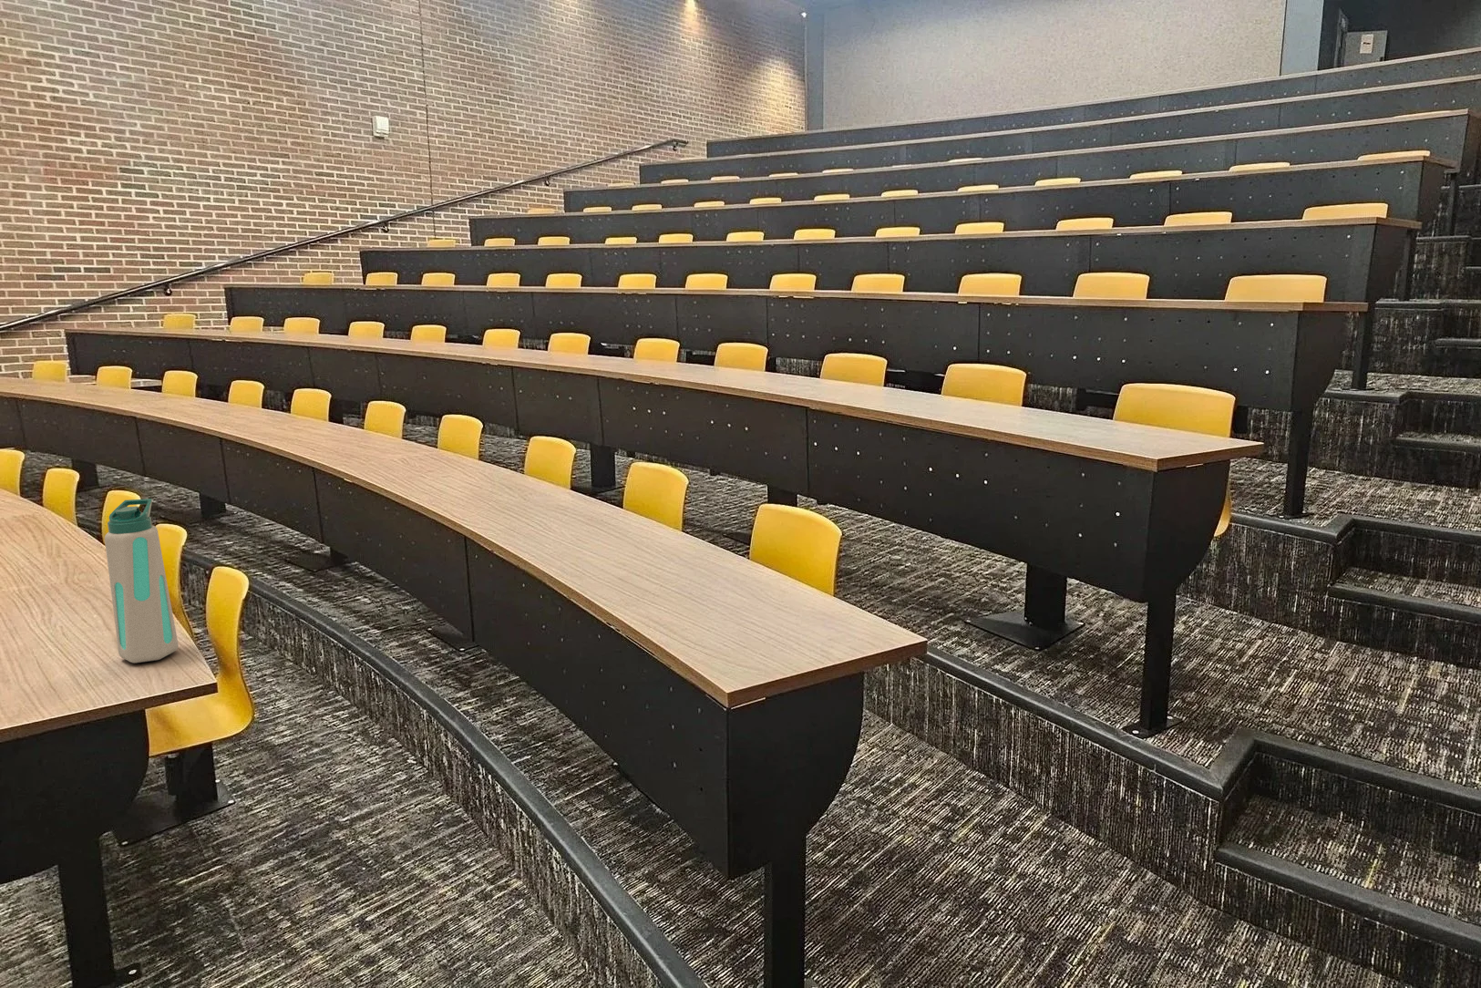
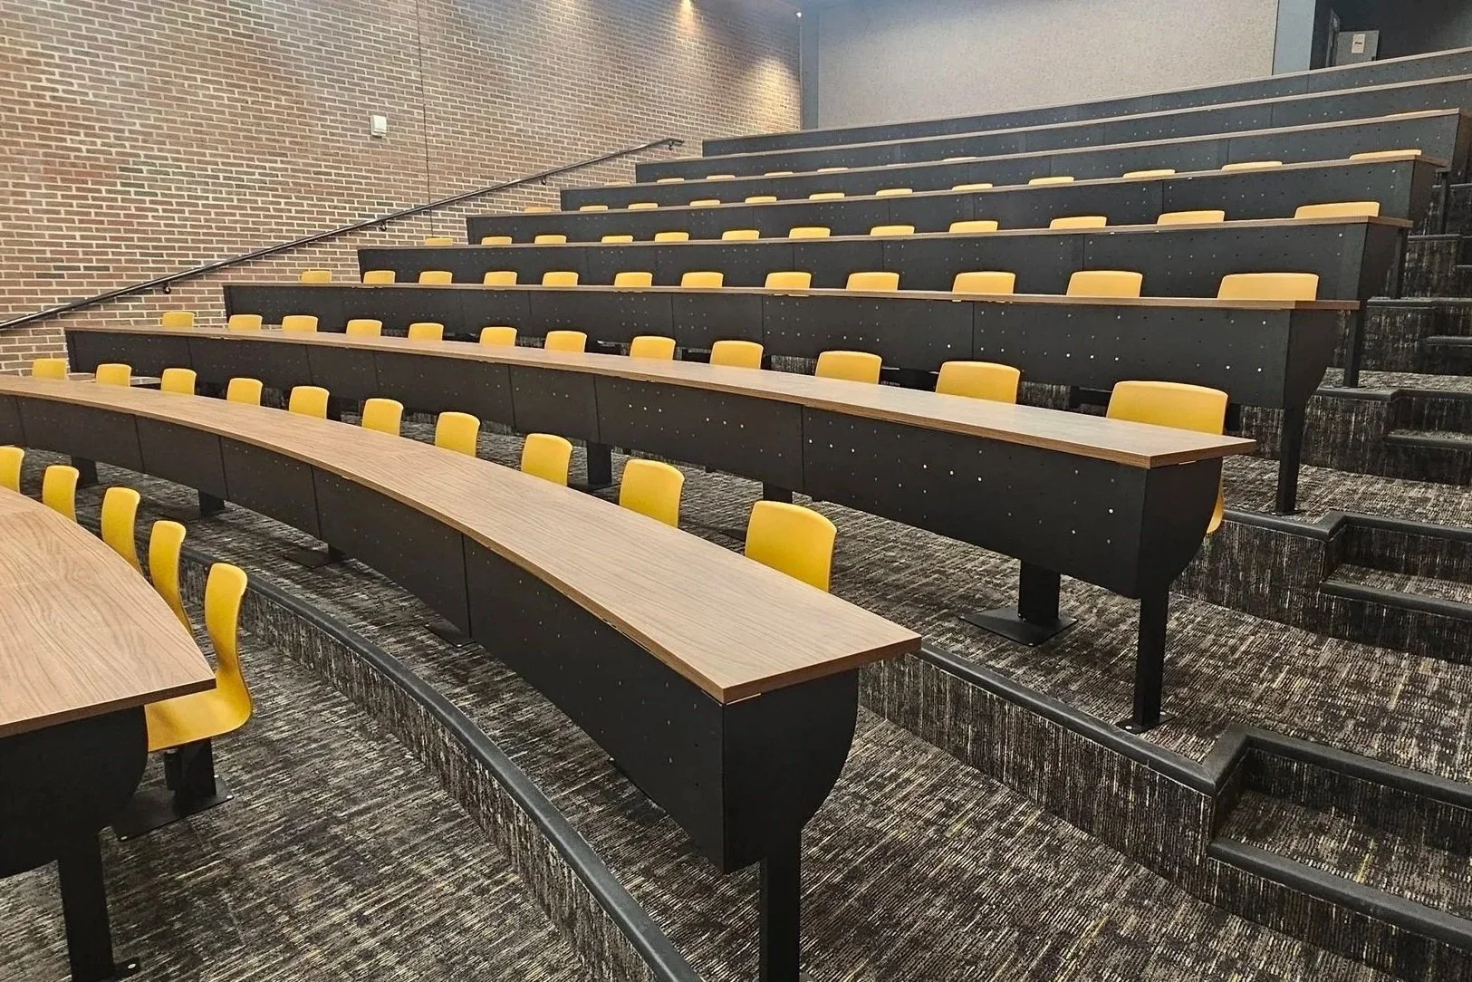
- water bottle (139, 581)
